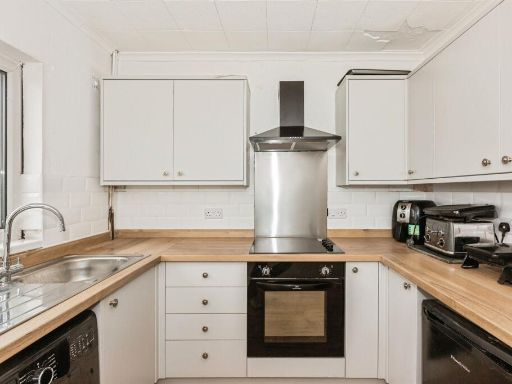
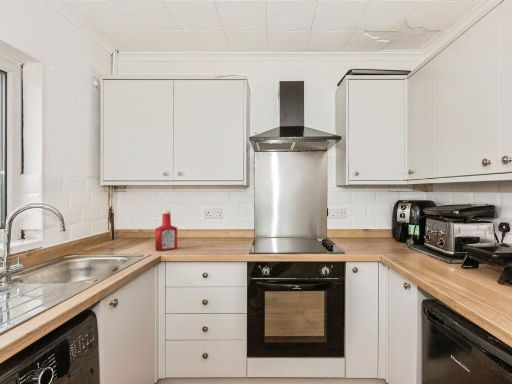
+ soap bottle (166, 230)
